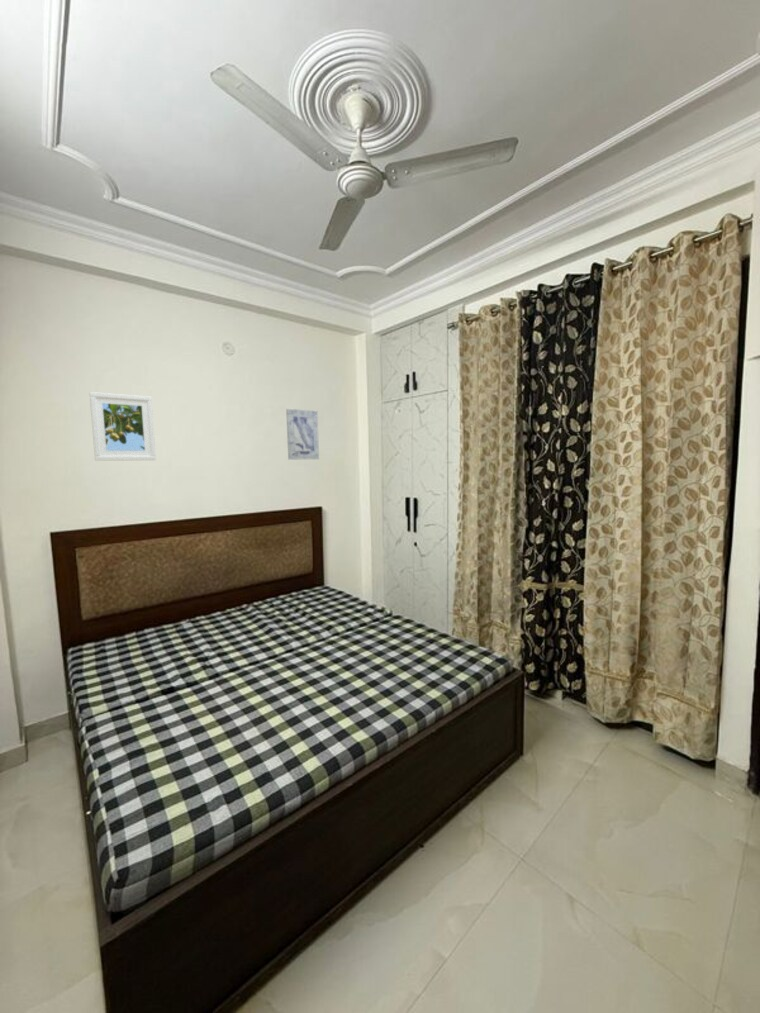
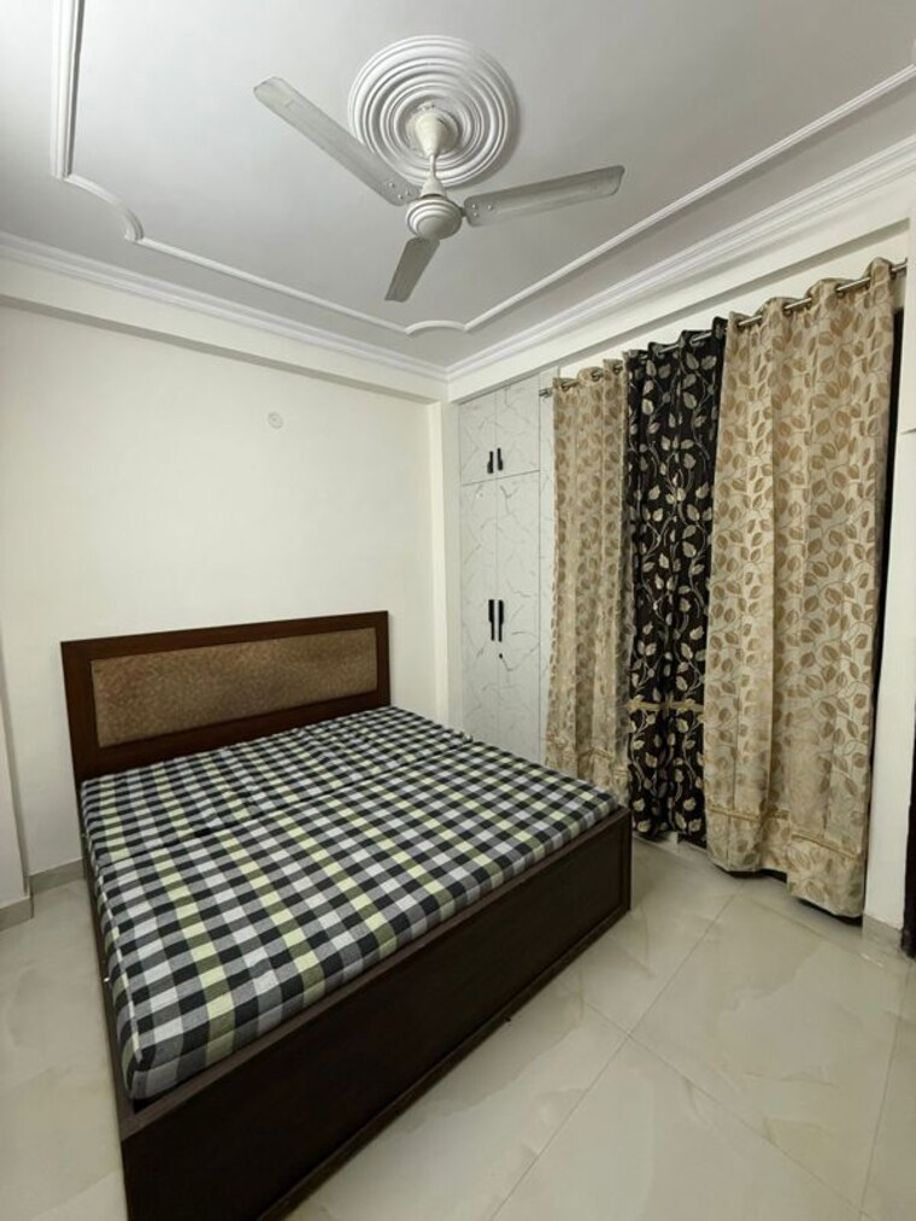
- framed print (124, 427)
- wall art (303, 434)
